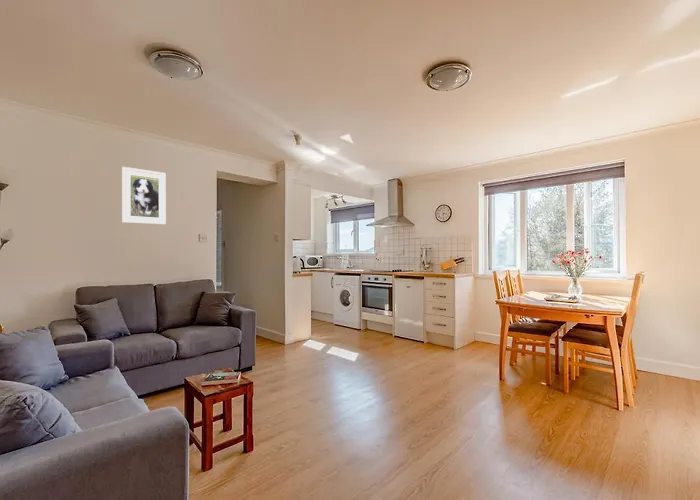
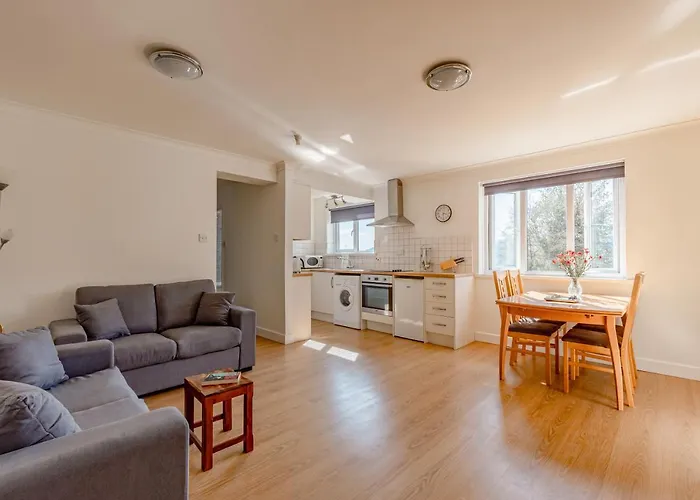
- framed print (144, 196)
